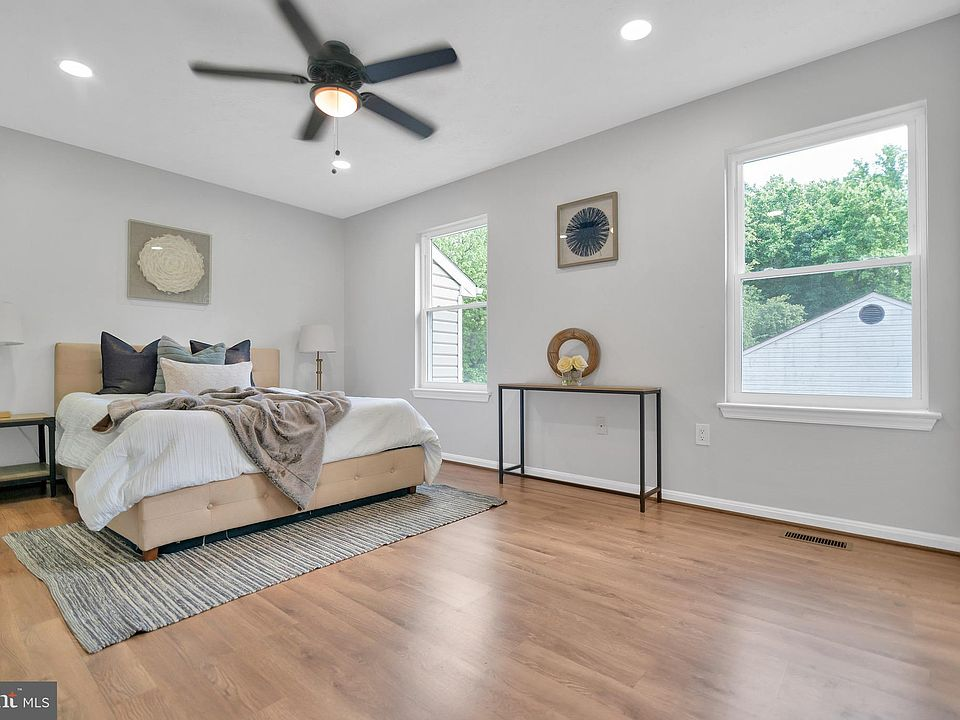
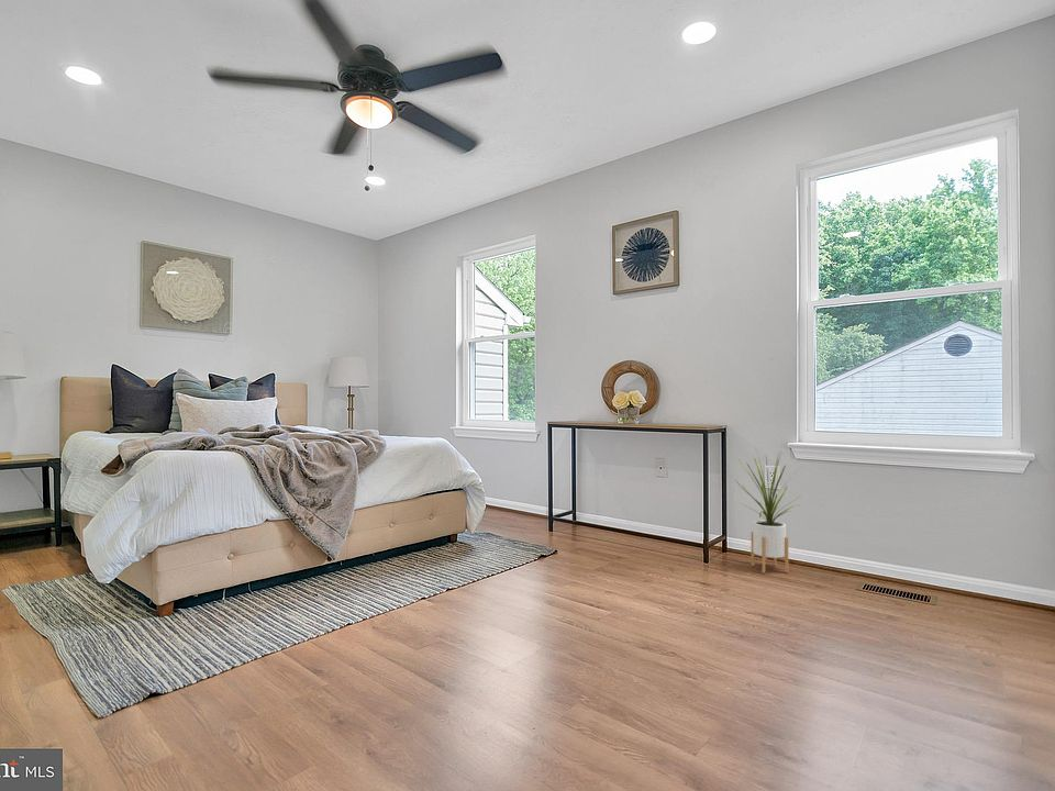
+ house plant (770, 509)
